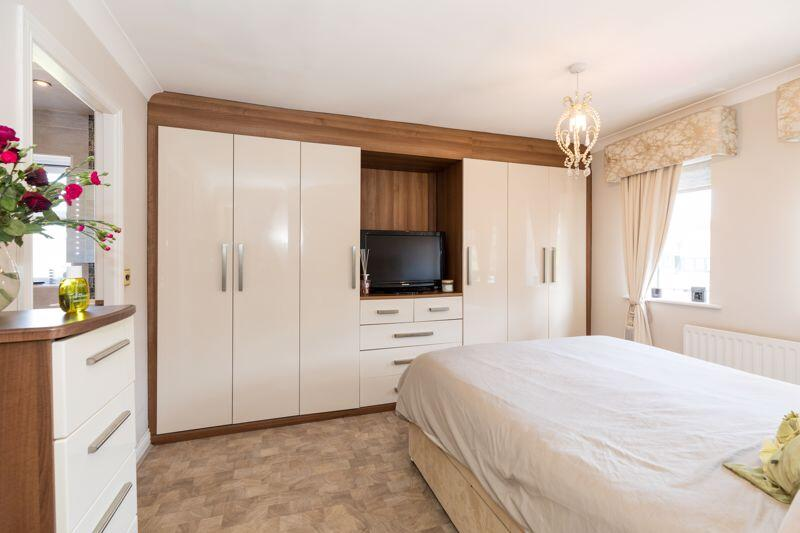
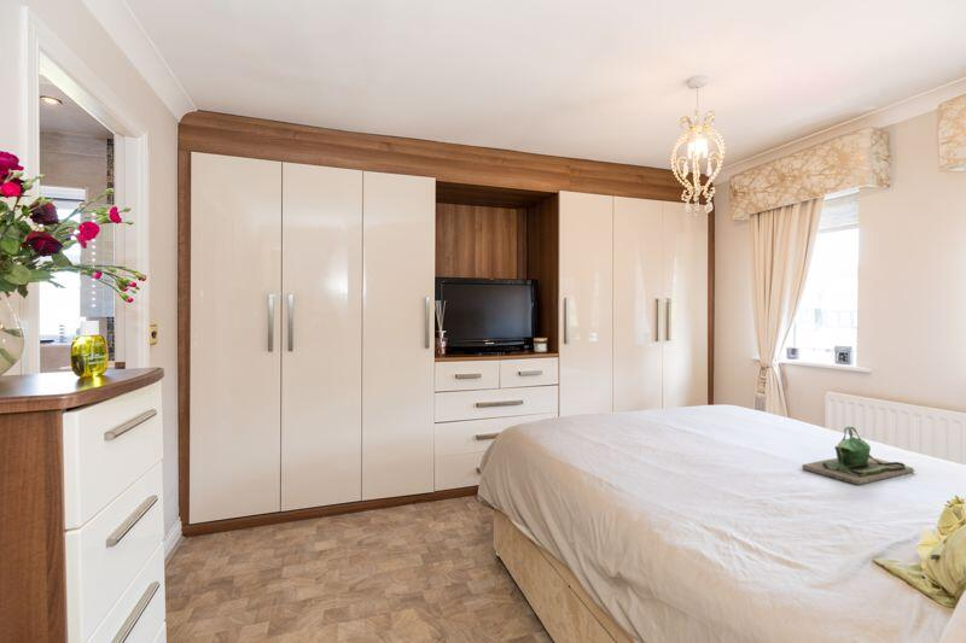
+ handbag (856, 449)
